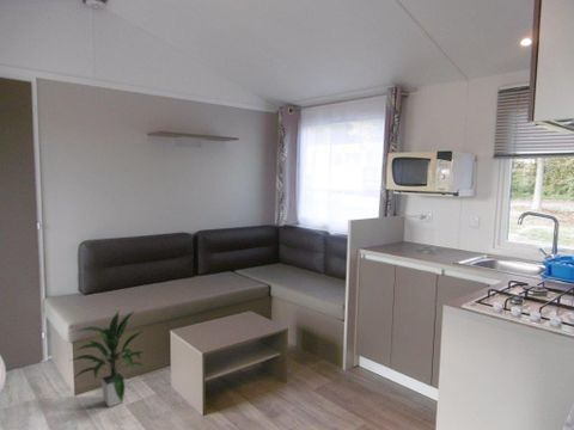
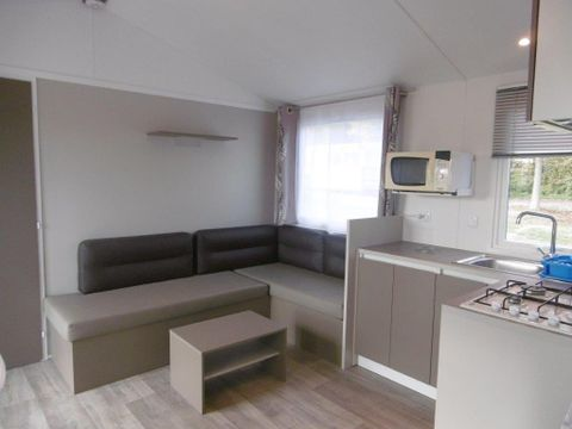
- indoor plant (111, 358)
